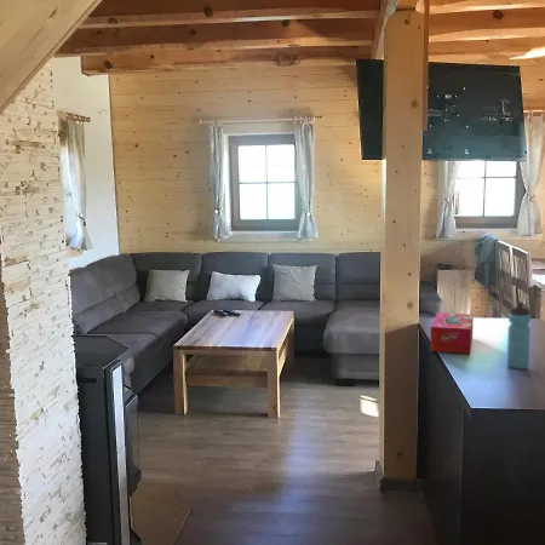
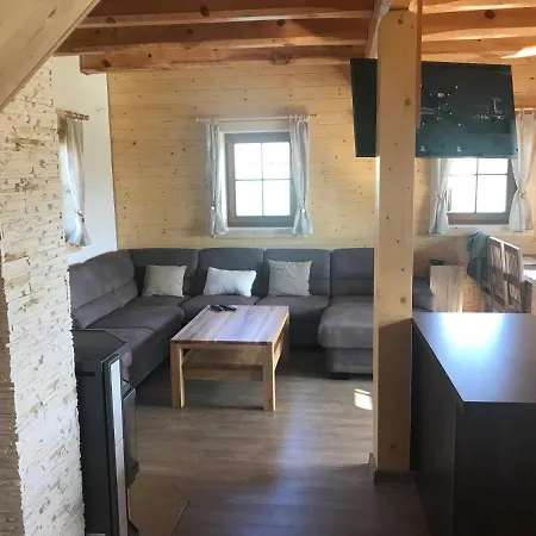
- water bottle (518, 334)
- tissue box (452, 332)
